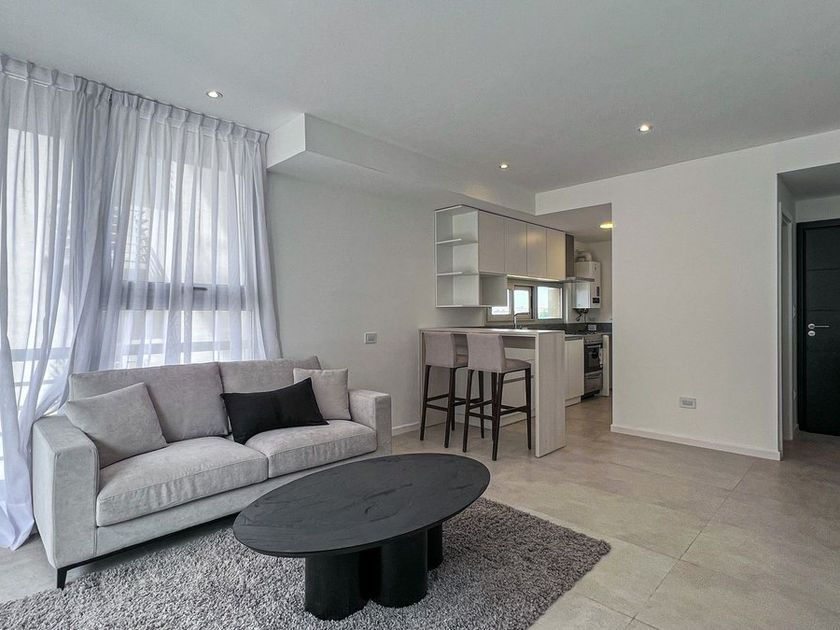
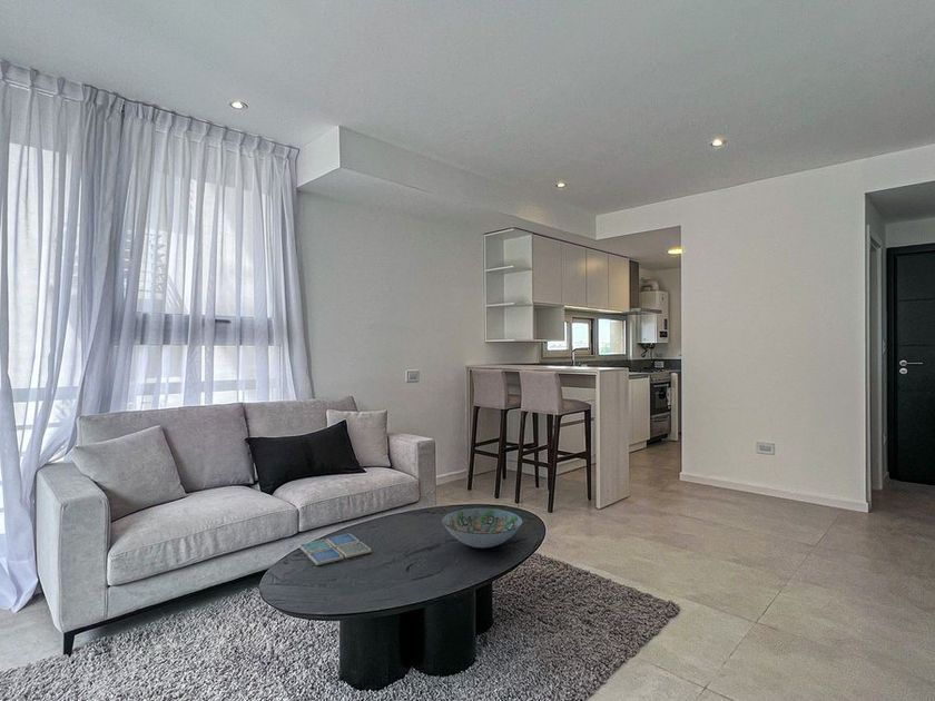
+ decorative bowl (482, 531)
+ drink coaster (334, 547)
